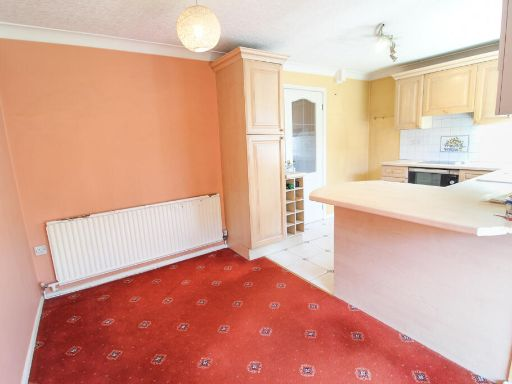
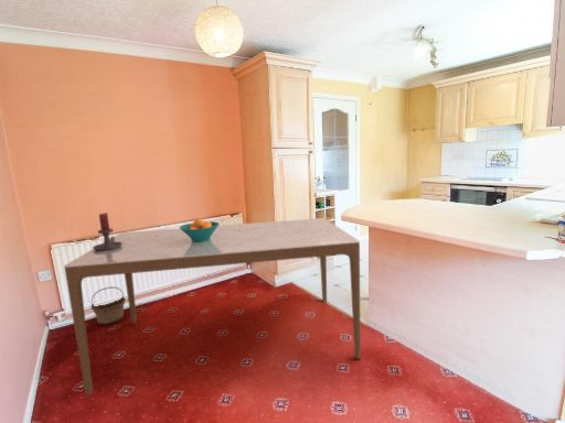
+ candle holder (106, 229)
+ basket (108, 304)
+ fruit bowl (200, 228)
+ dining table (225, 264)
